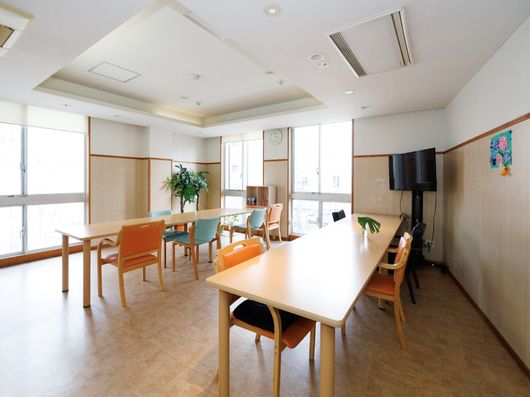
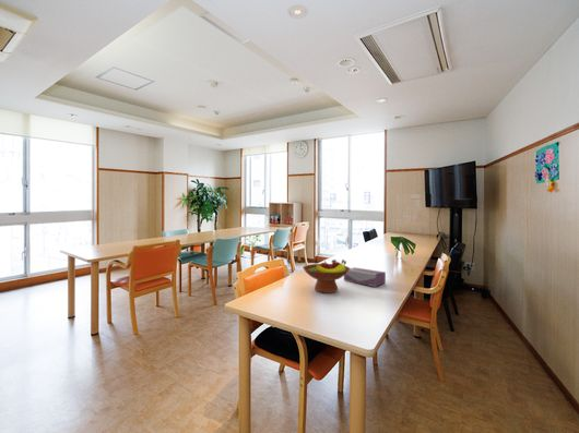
+ fruit bowl (326, 274)
+ tissue box (364, 276)
